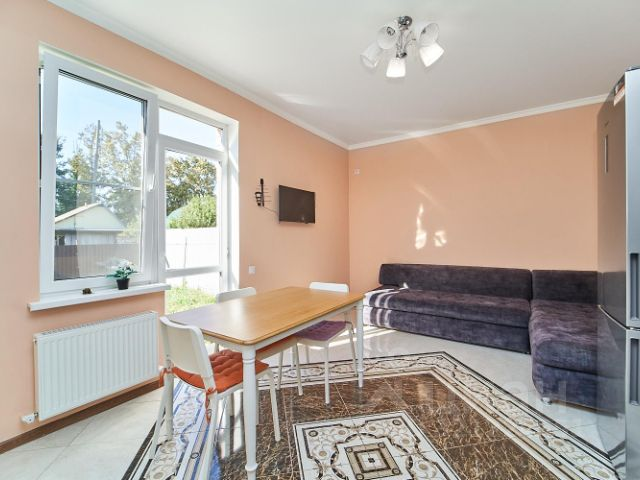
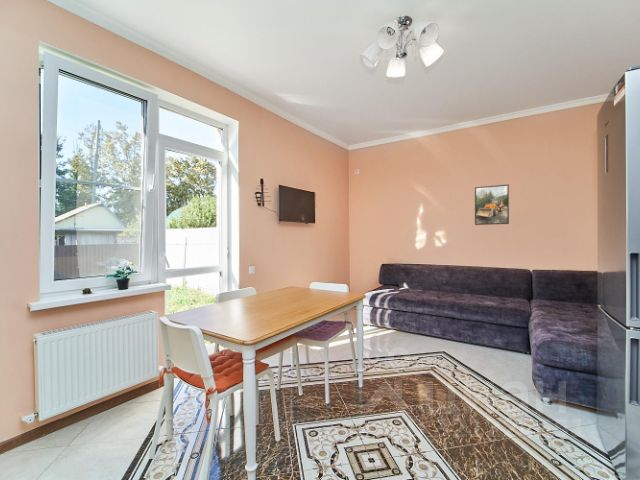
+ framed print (491, 205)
